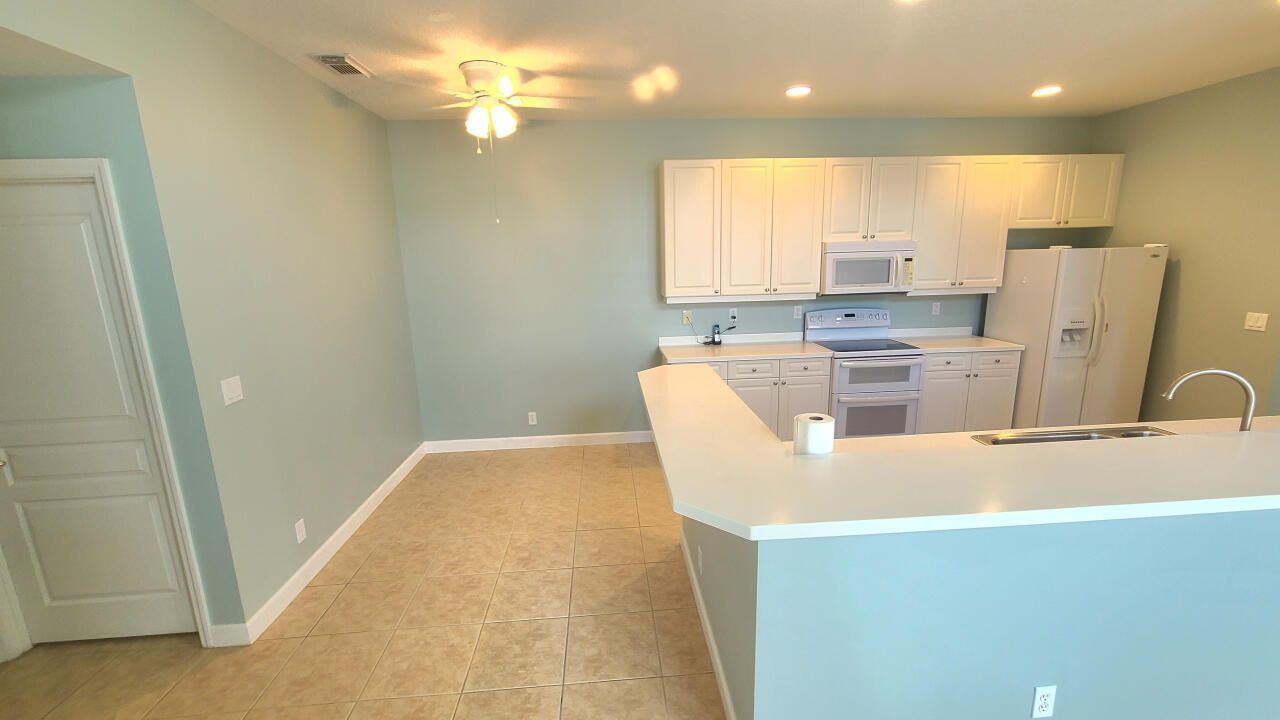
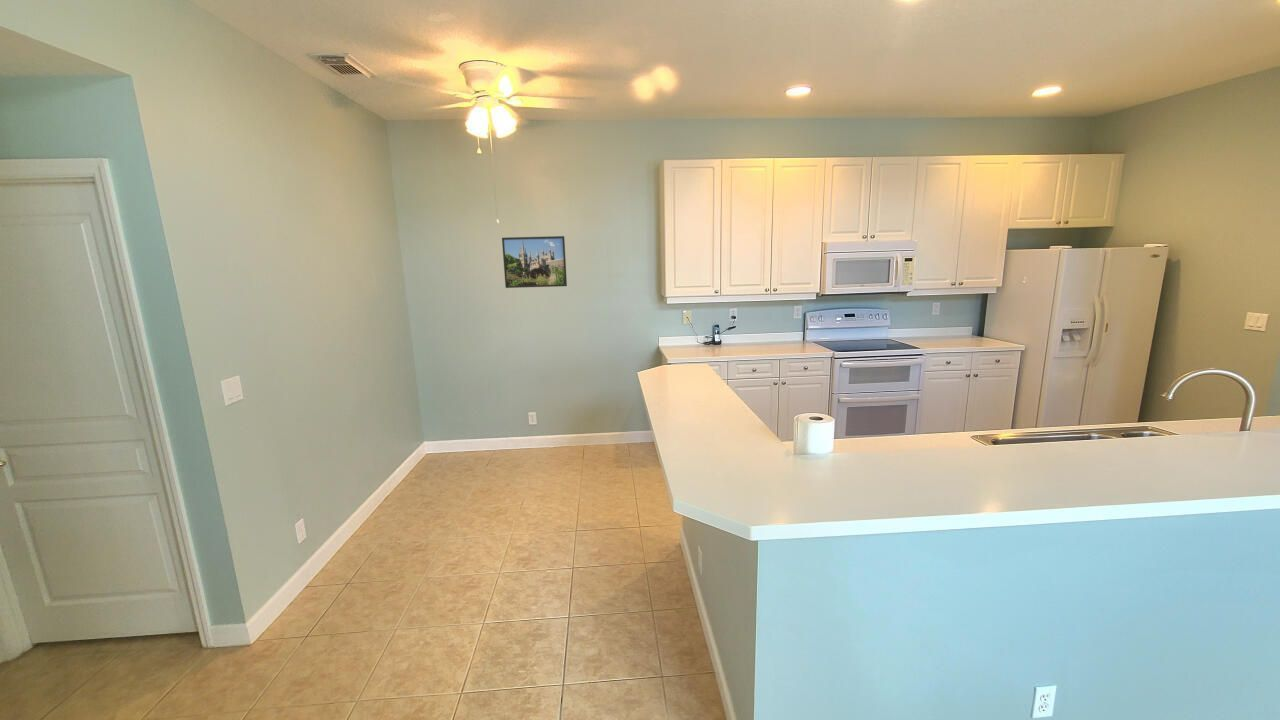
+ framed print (534, 262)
